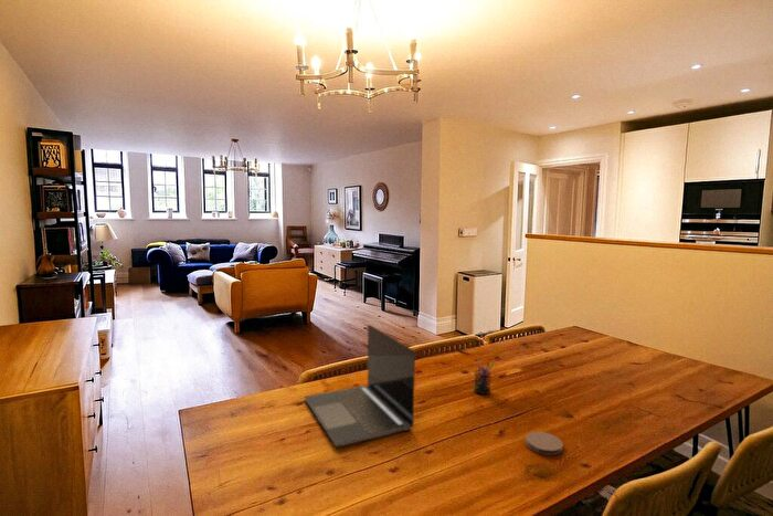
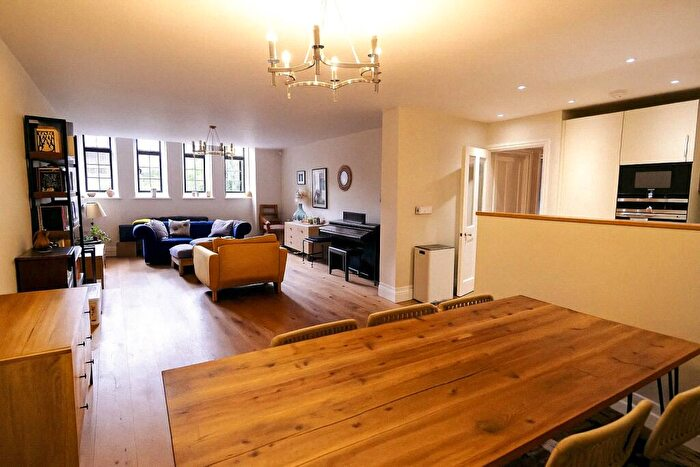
- pen holder (485, 375)
- coaster (543, 442)
- laptop (354, 387)
